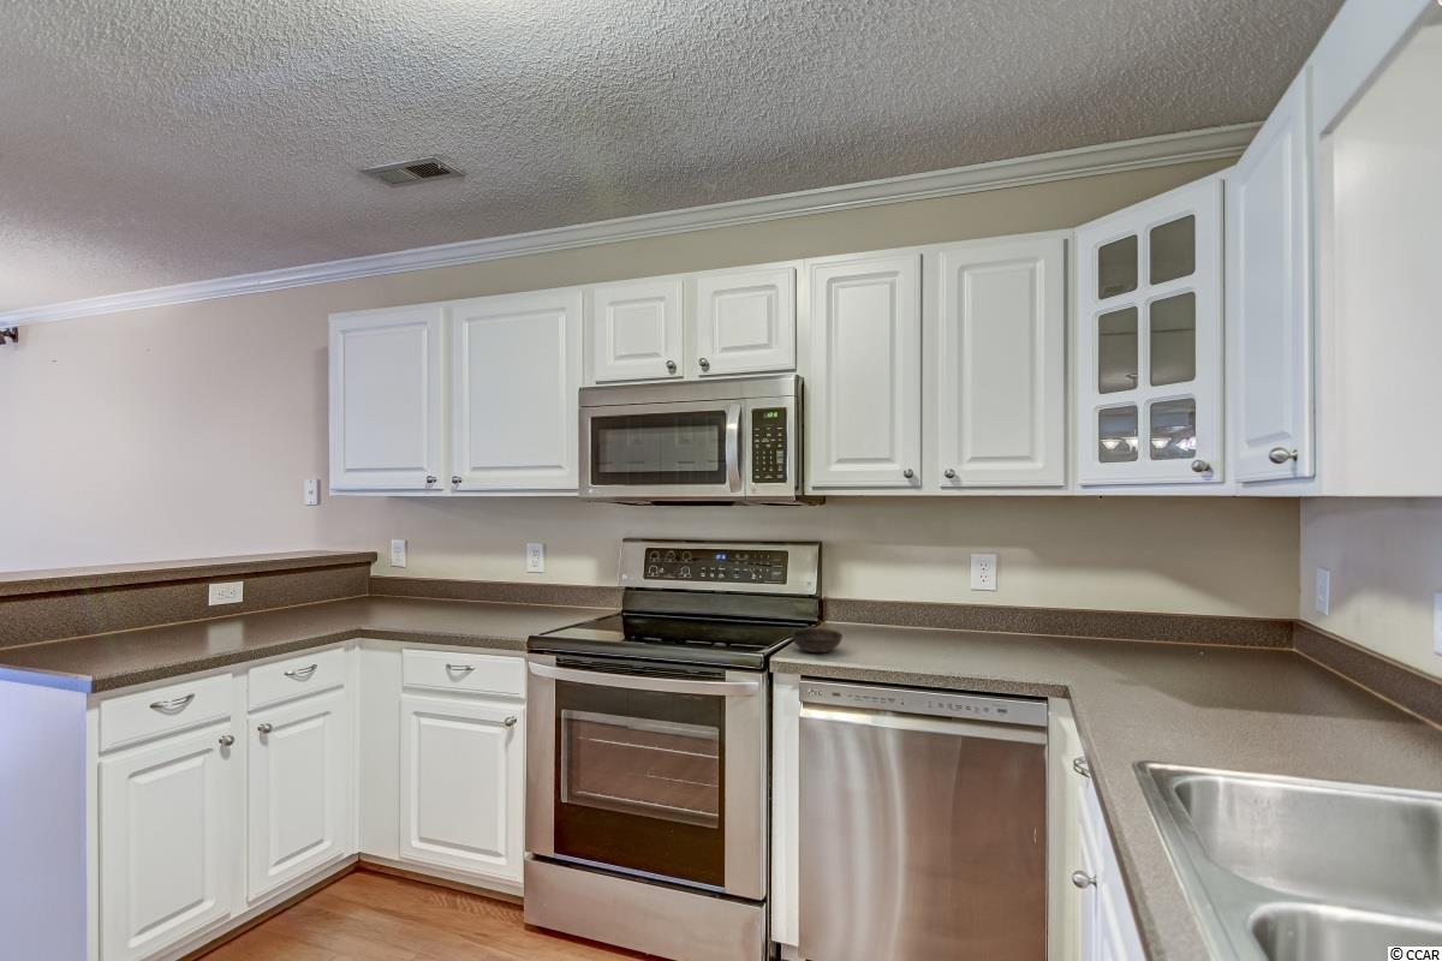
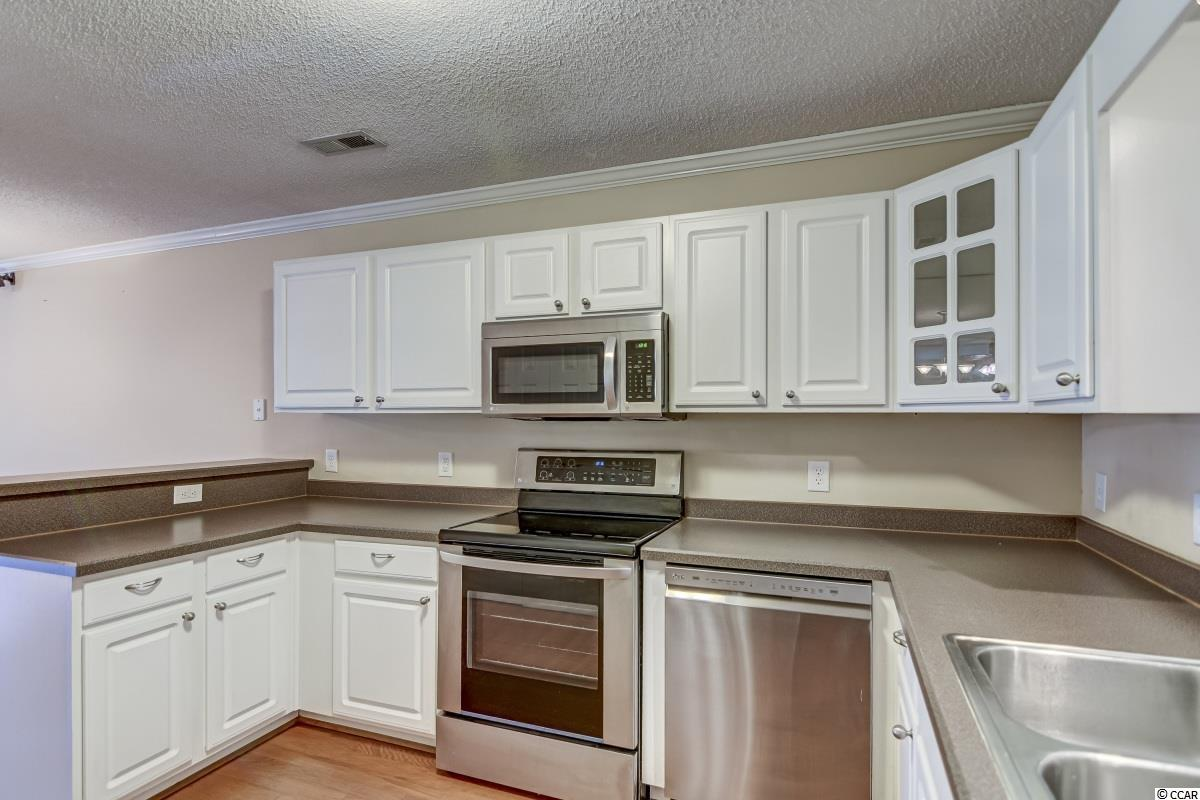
- bowl (816, 641)
